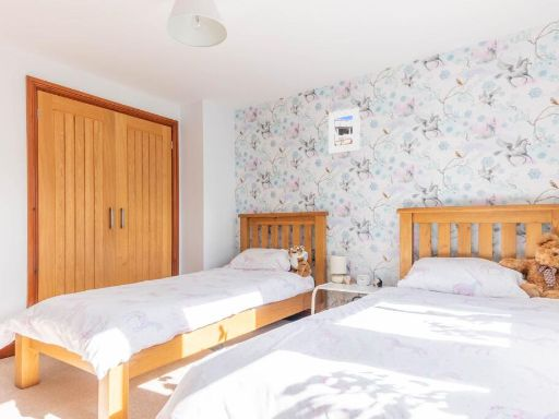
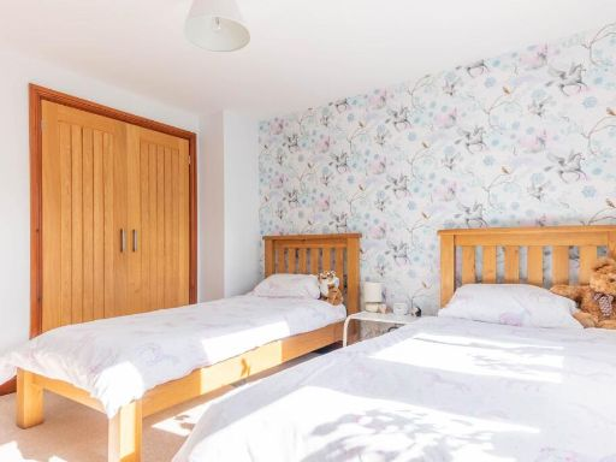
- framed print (343, 131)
